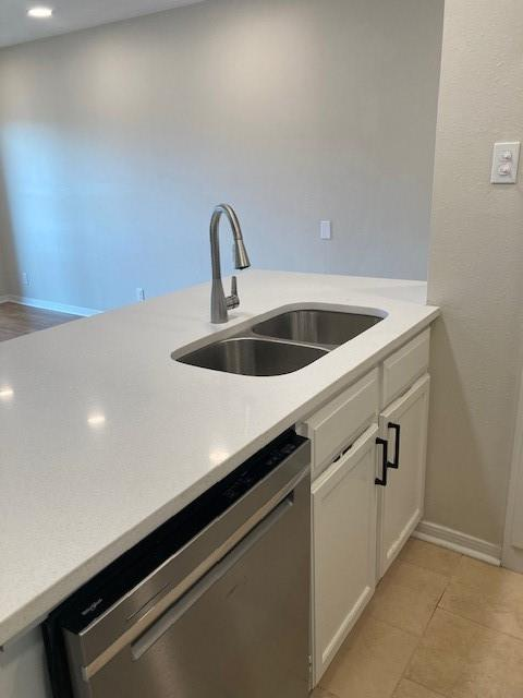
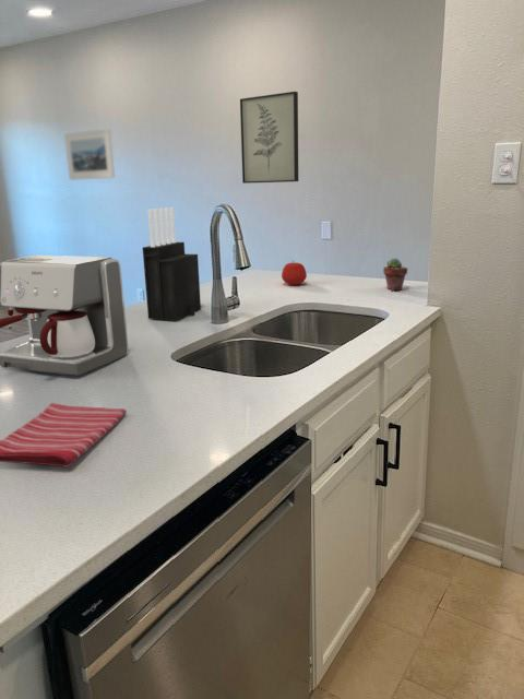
+ apple (294, 273)
+ potted succulent (395, 273)
+ wall art (269, 140)
+ knife block (175, 262)
+ coffee maker (59, 310)
+ dish towel (59, 430)
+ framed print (88, 155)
